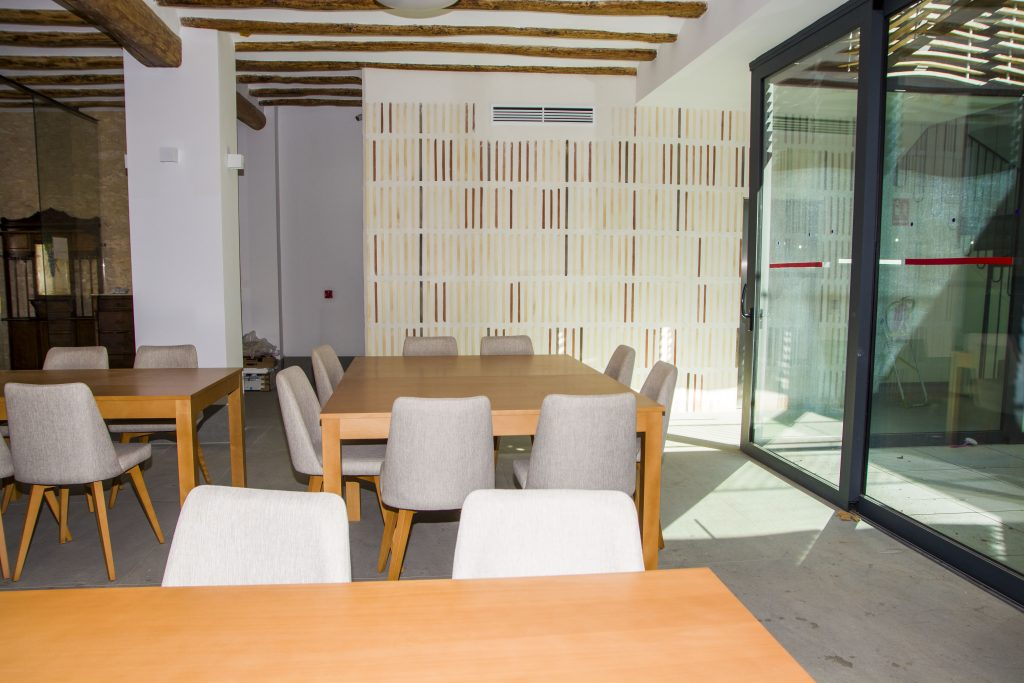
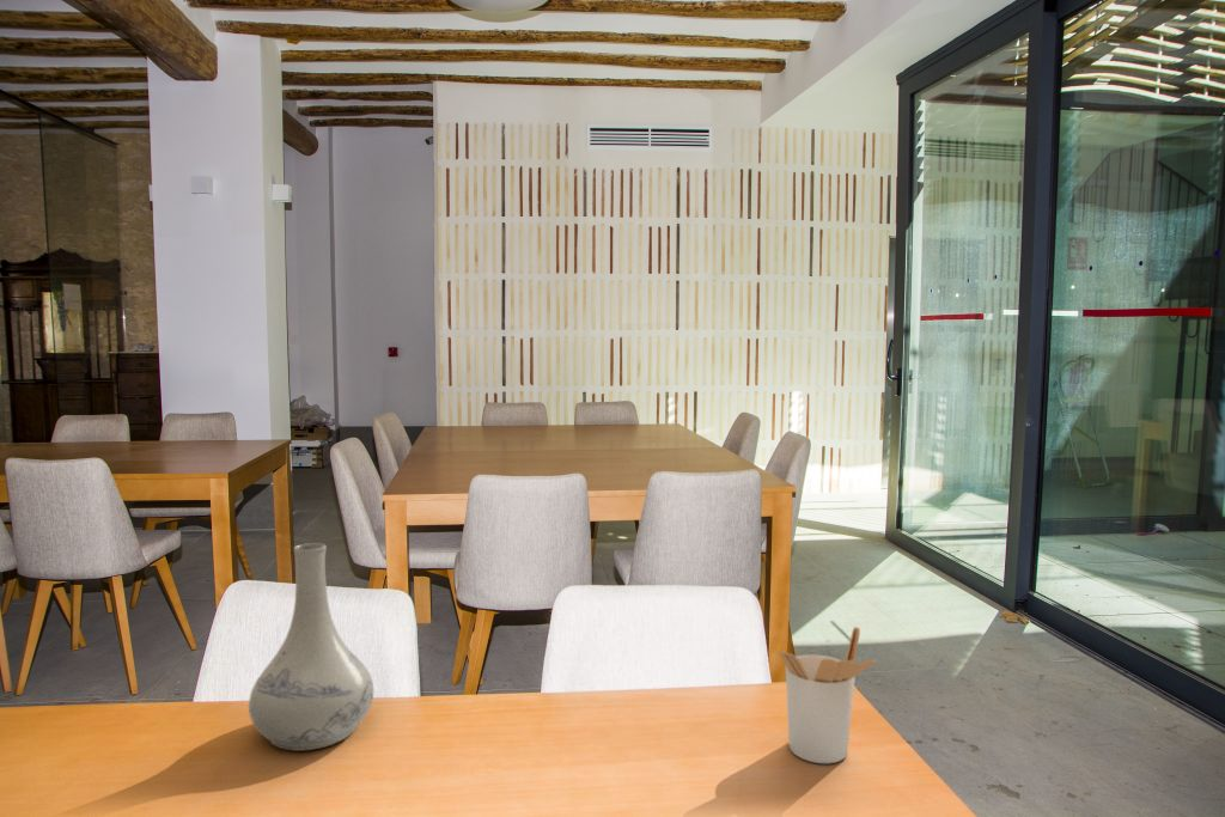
+ utensil holder (828, 696)
+ vase (311, 639)
